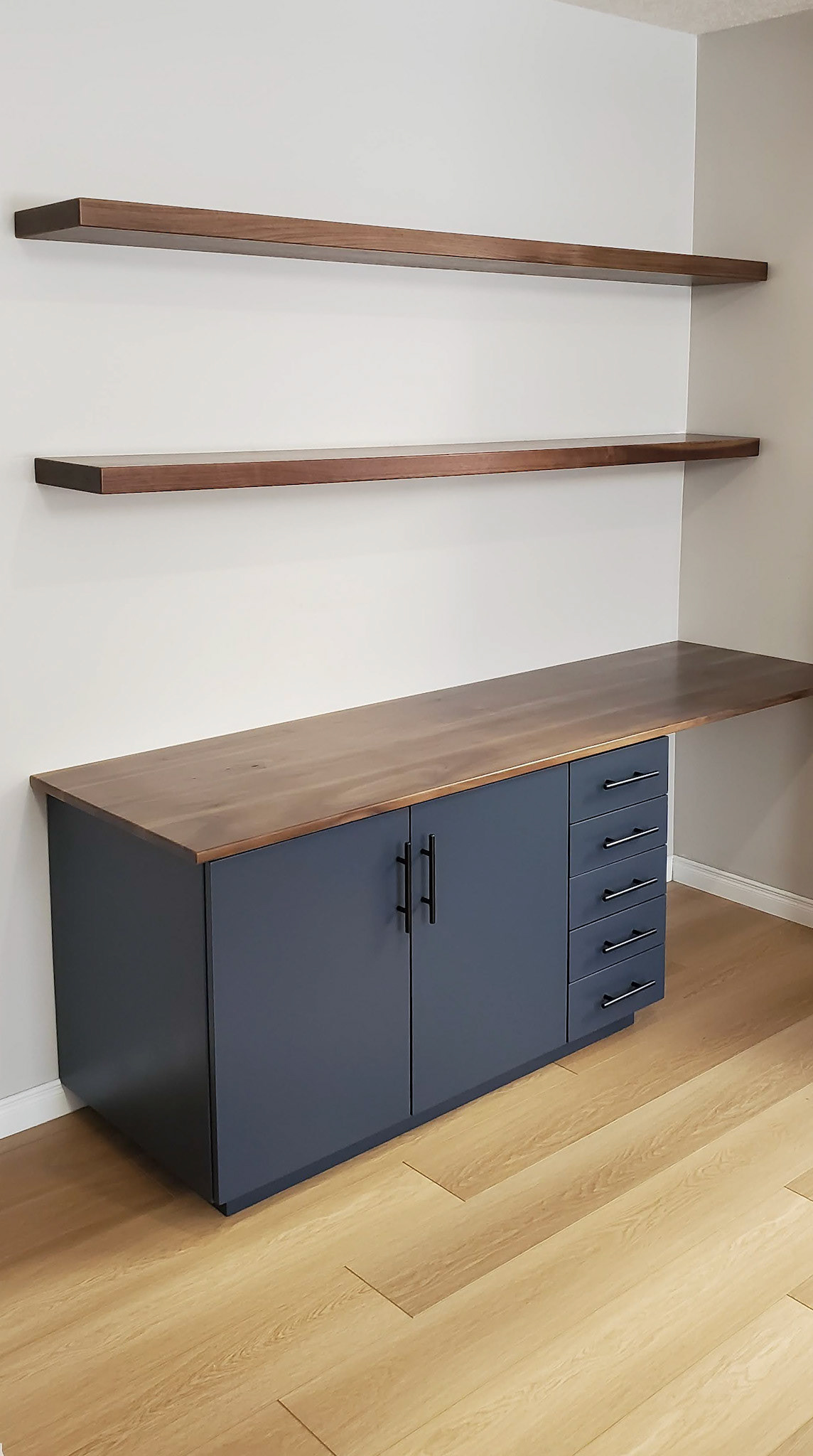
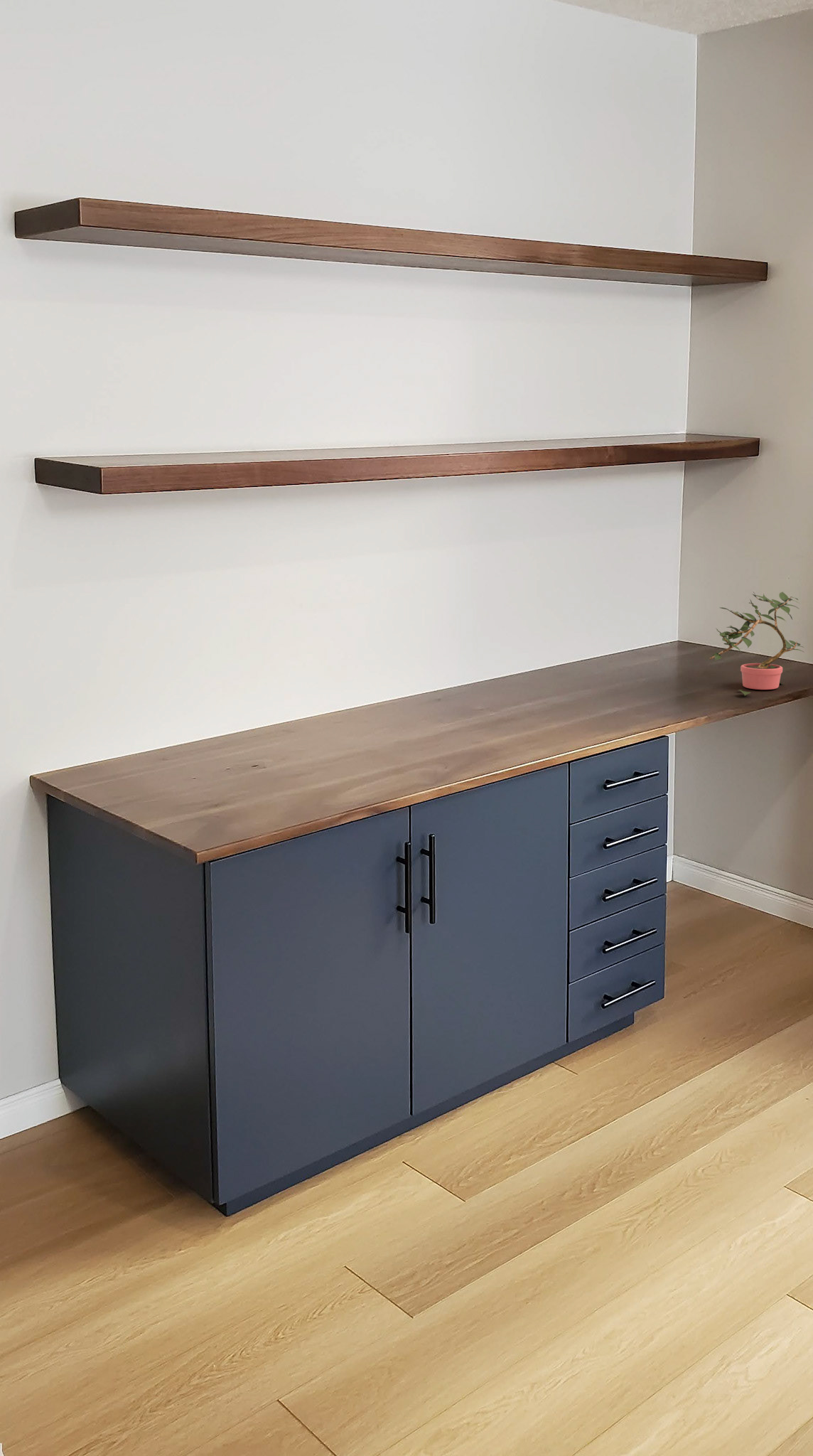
+ potted plant (751, 641)
